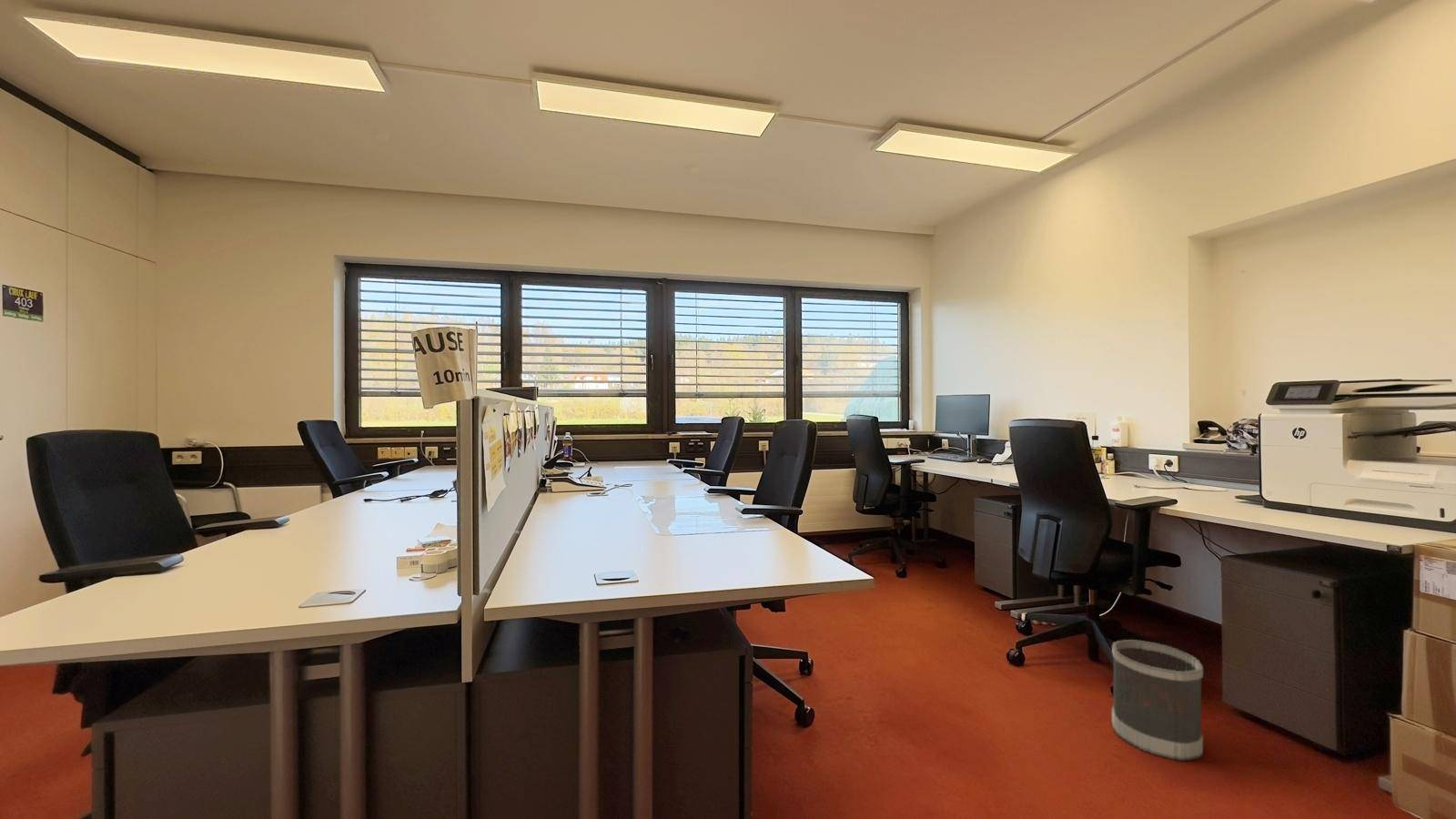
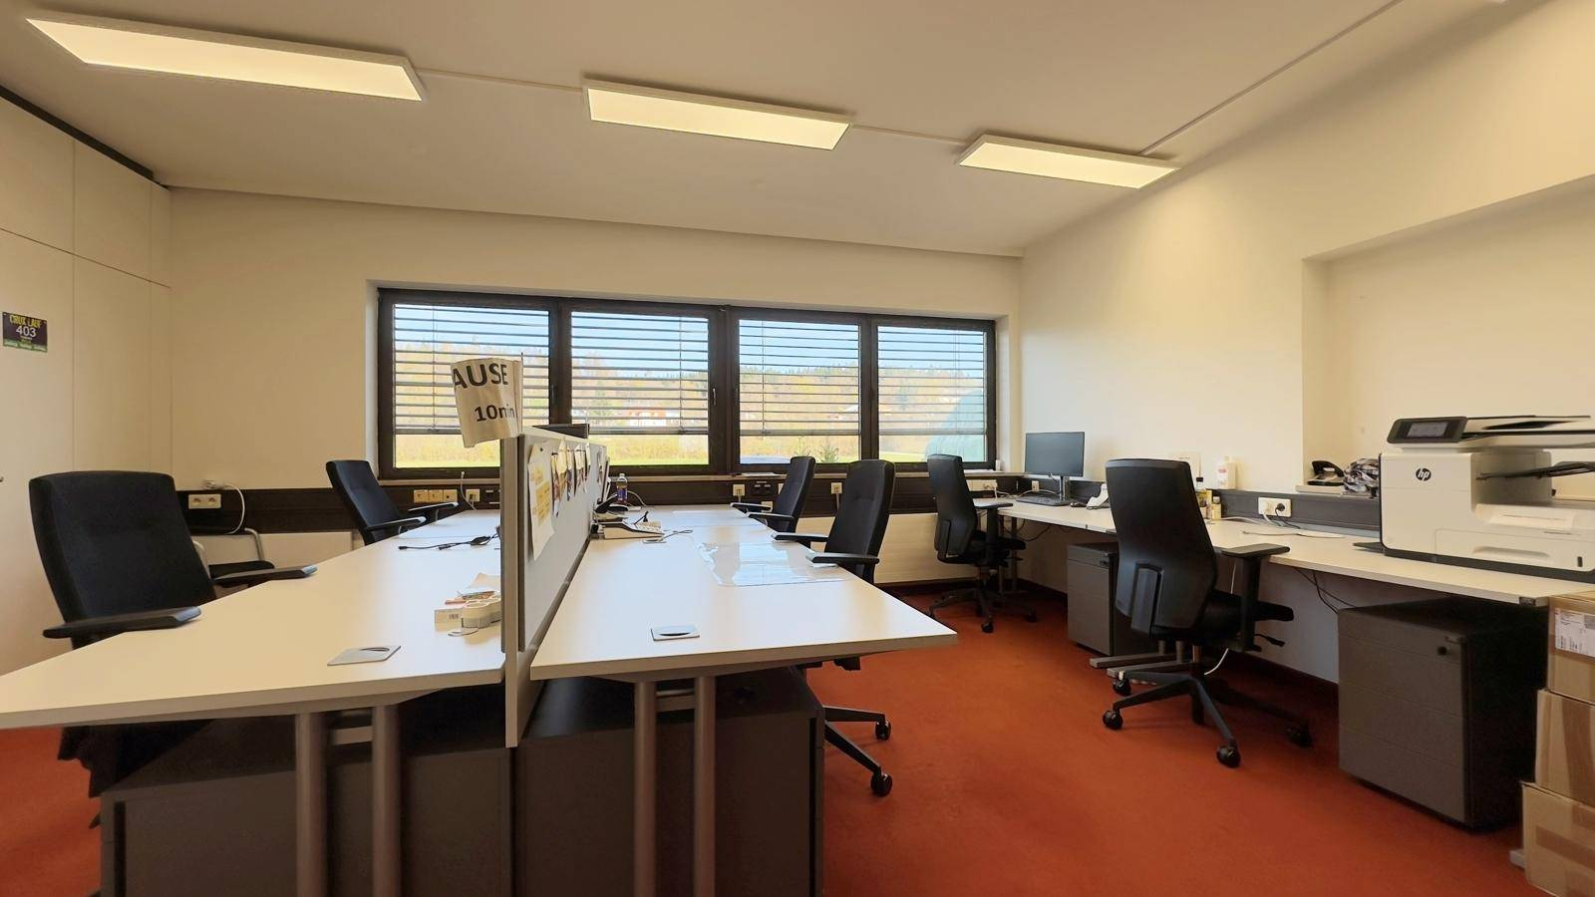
- wastebasket (1155, 695)
